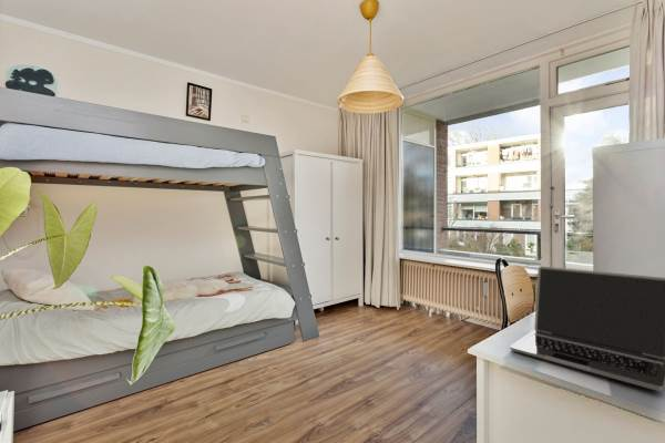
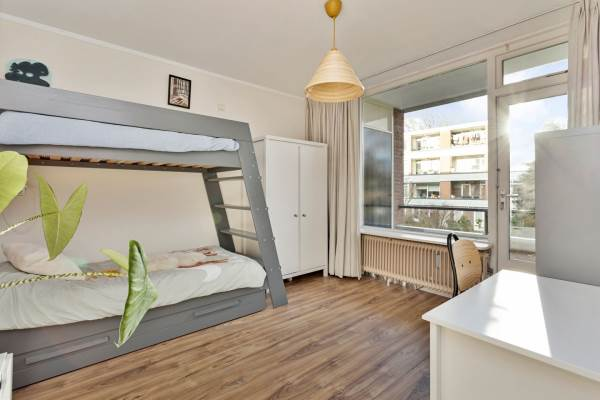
- laptop (586, 315)
